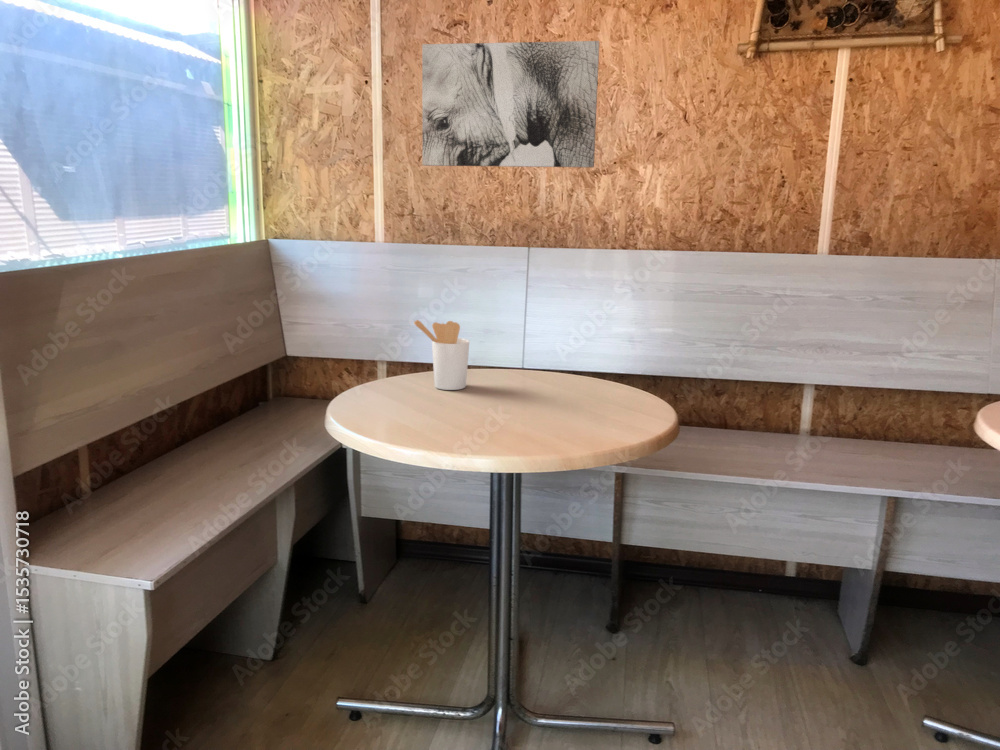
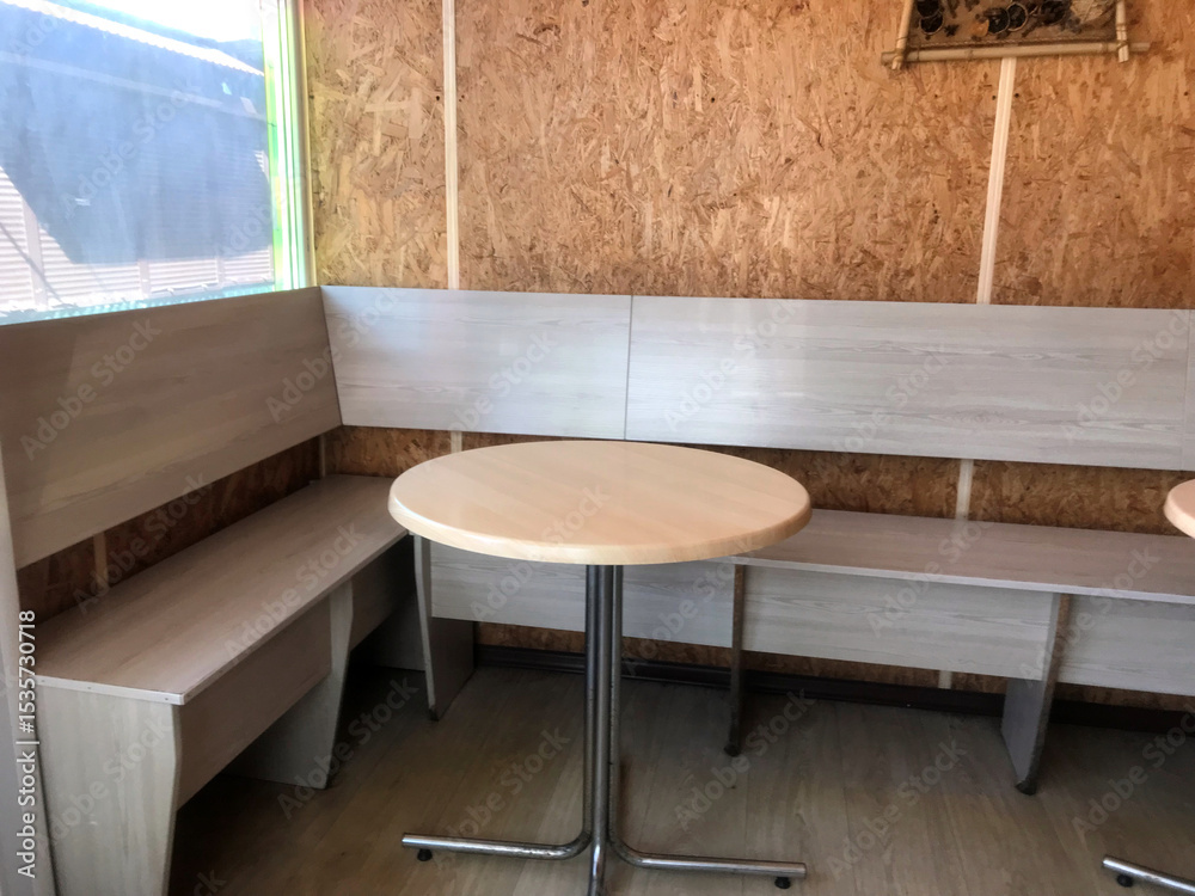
- utensil holder (440, 352)
- wall art (508, 105)
